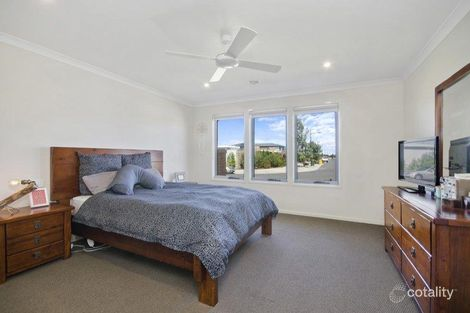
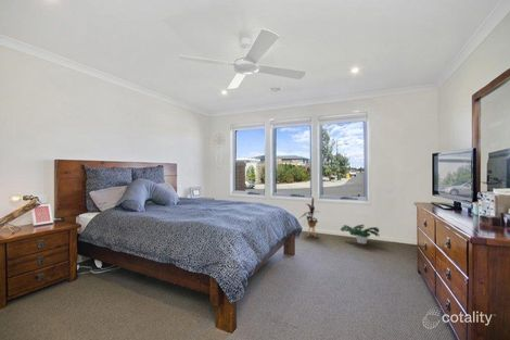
+ house plant (309, 216)
+ potted plant (359, 235)
